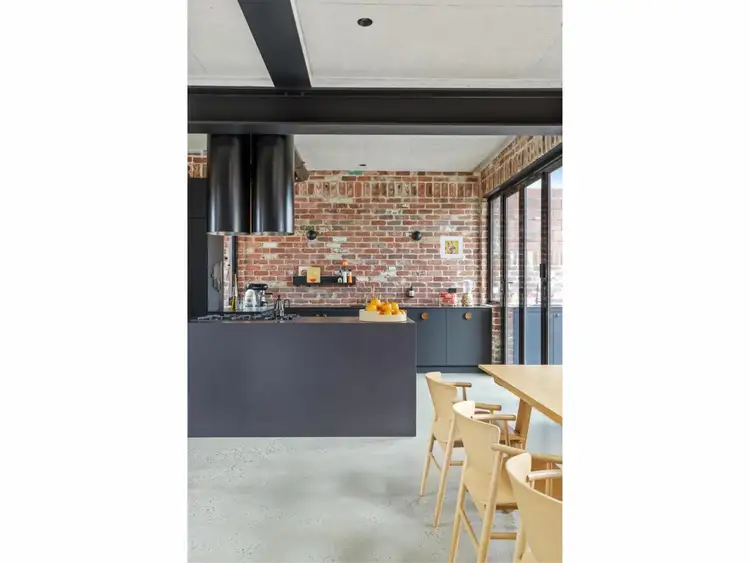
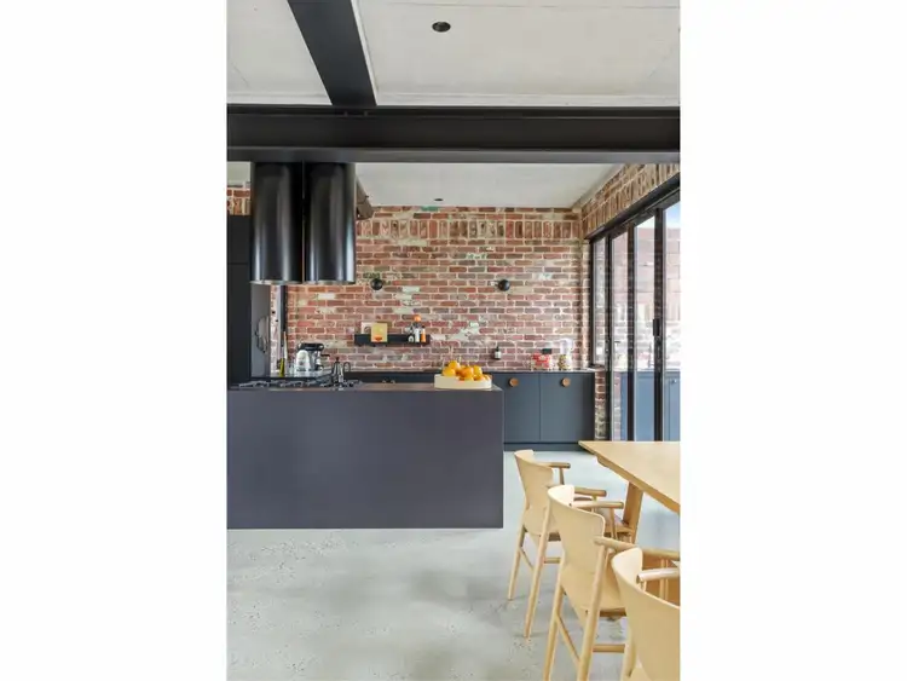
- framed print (451, 247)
